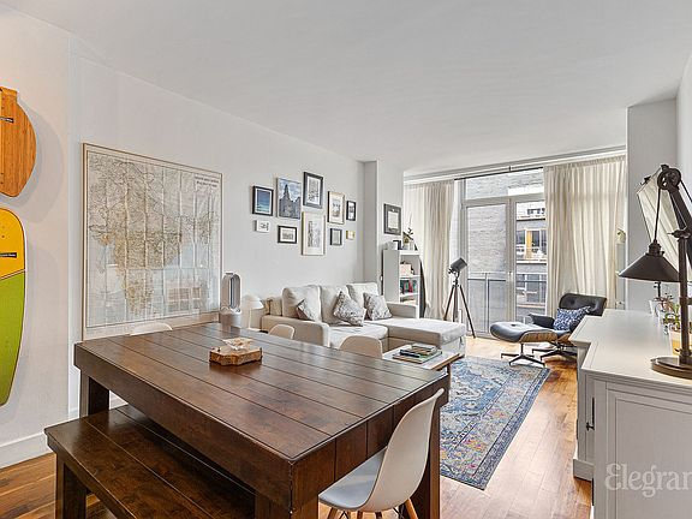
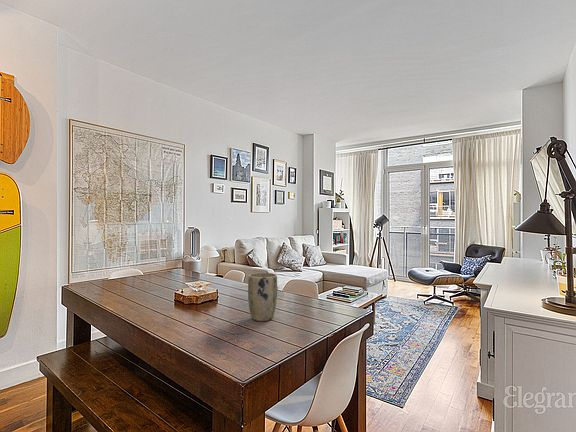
+ plant pot (262, 296)
